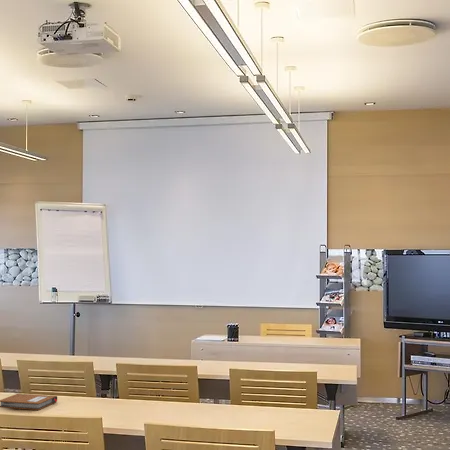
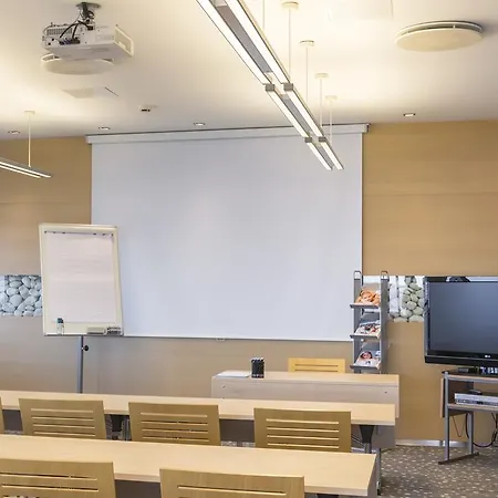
- notebook (29, 401)
